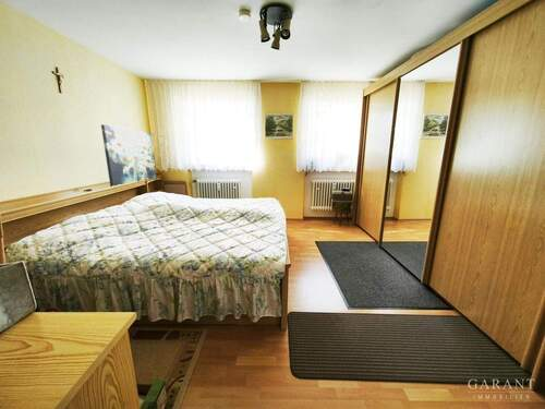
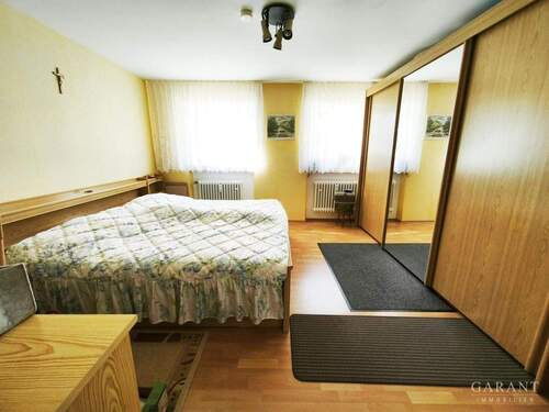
- wall art (133, 156)
